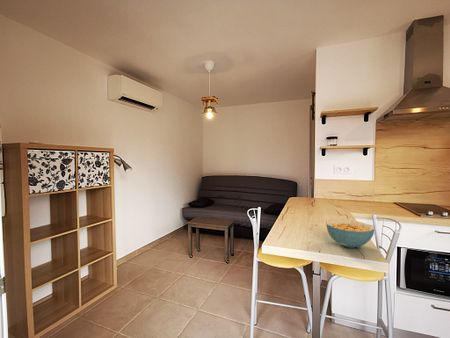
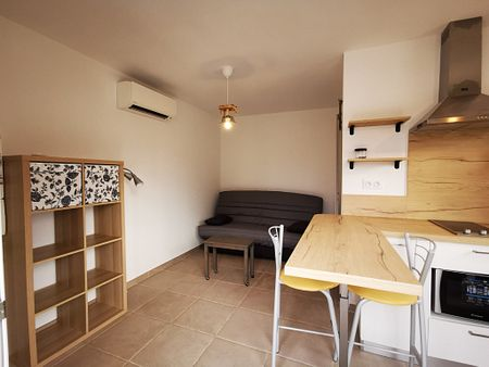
- cereal bowl (348, 235)
